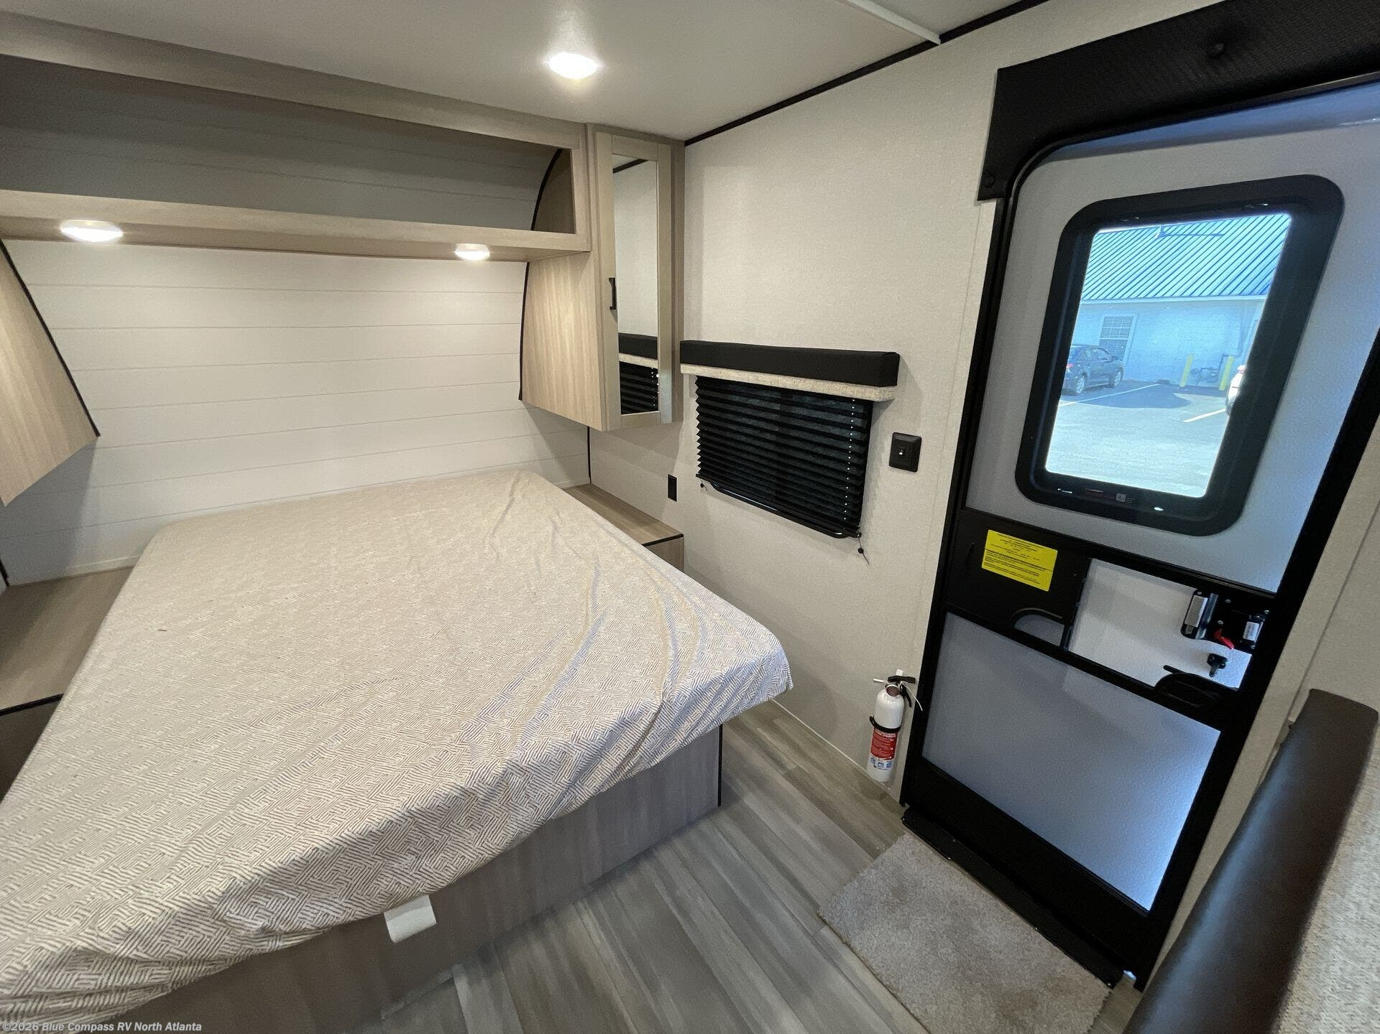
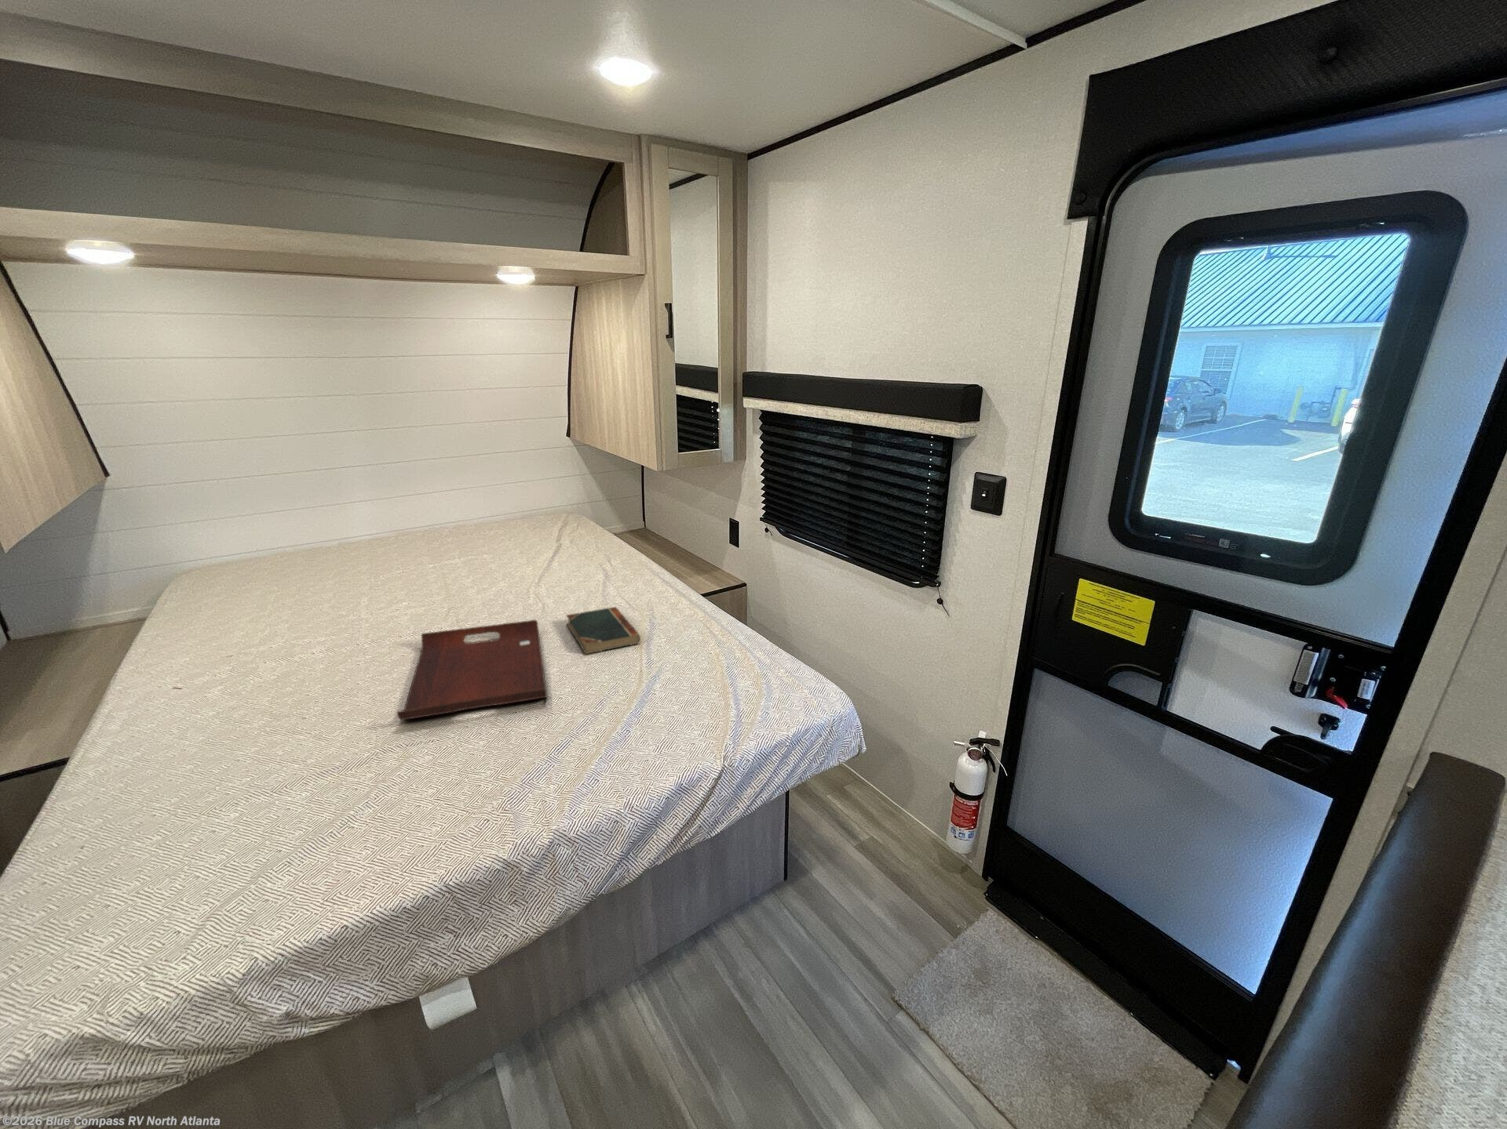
+ book (602, 629)
+ serving tray (478, 665)
